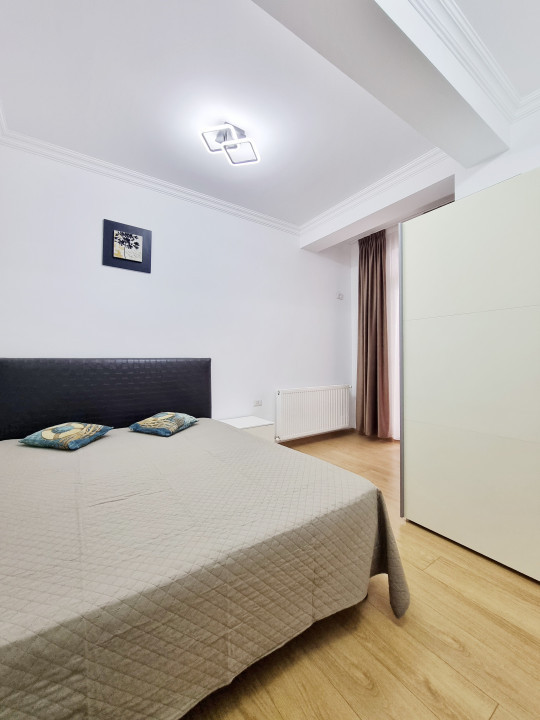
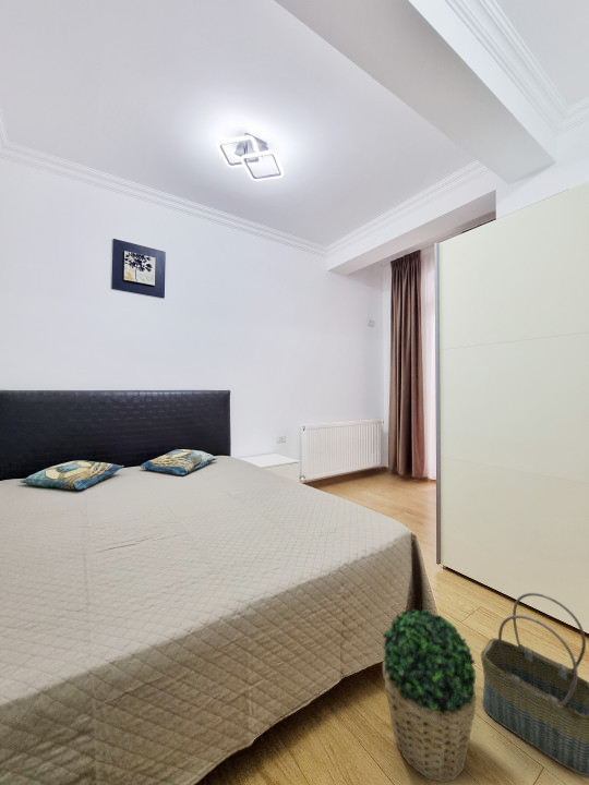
+ potted plant (426, 681)
+ basket (538, 666)
